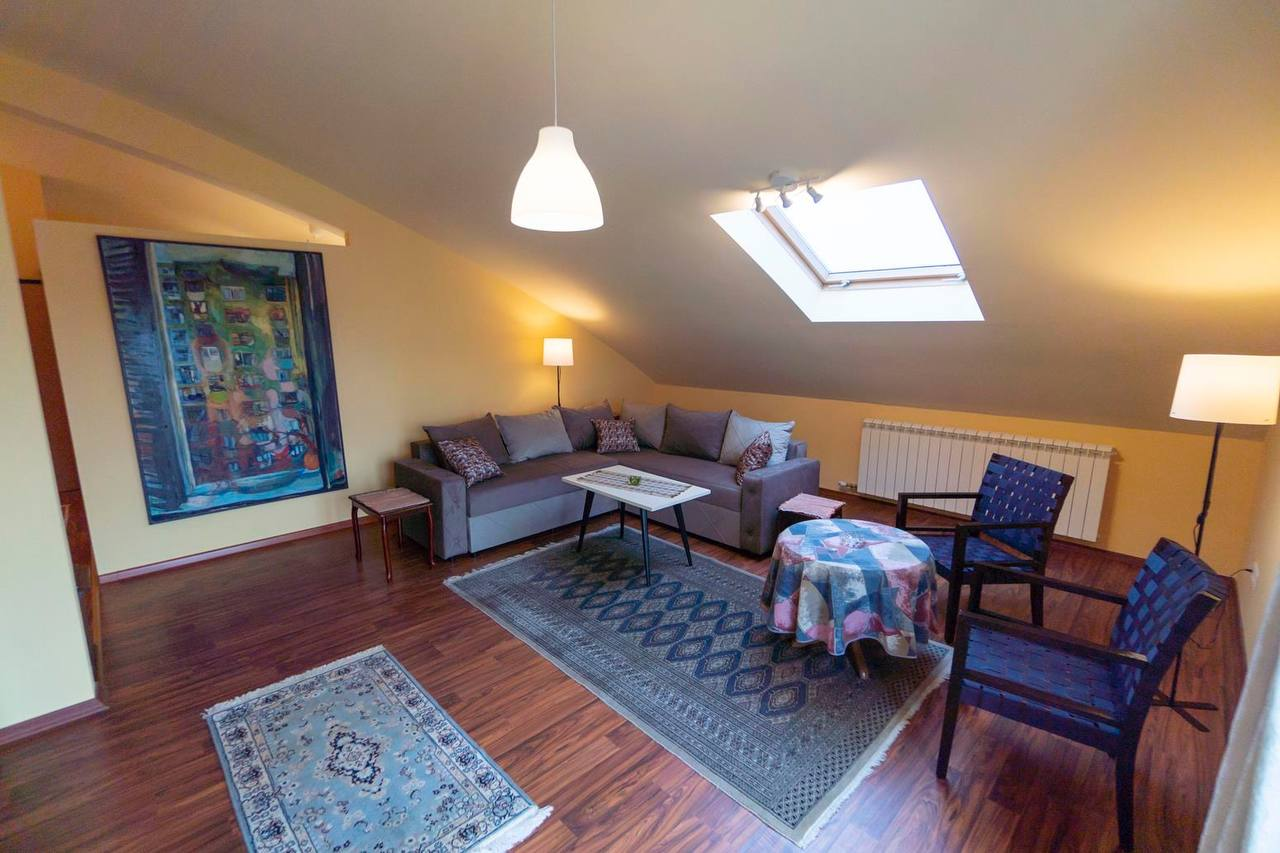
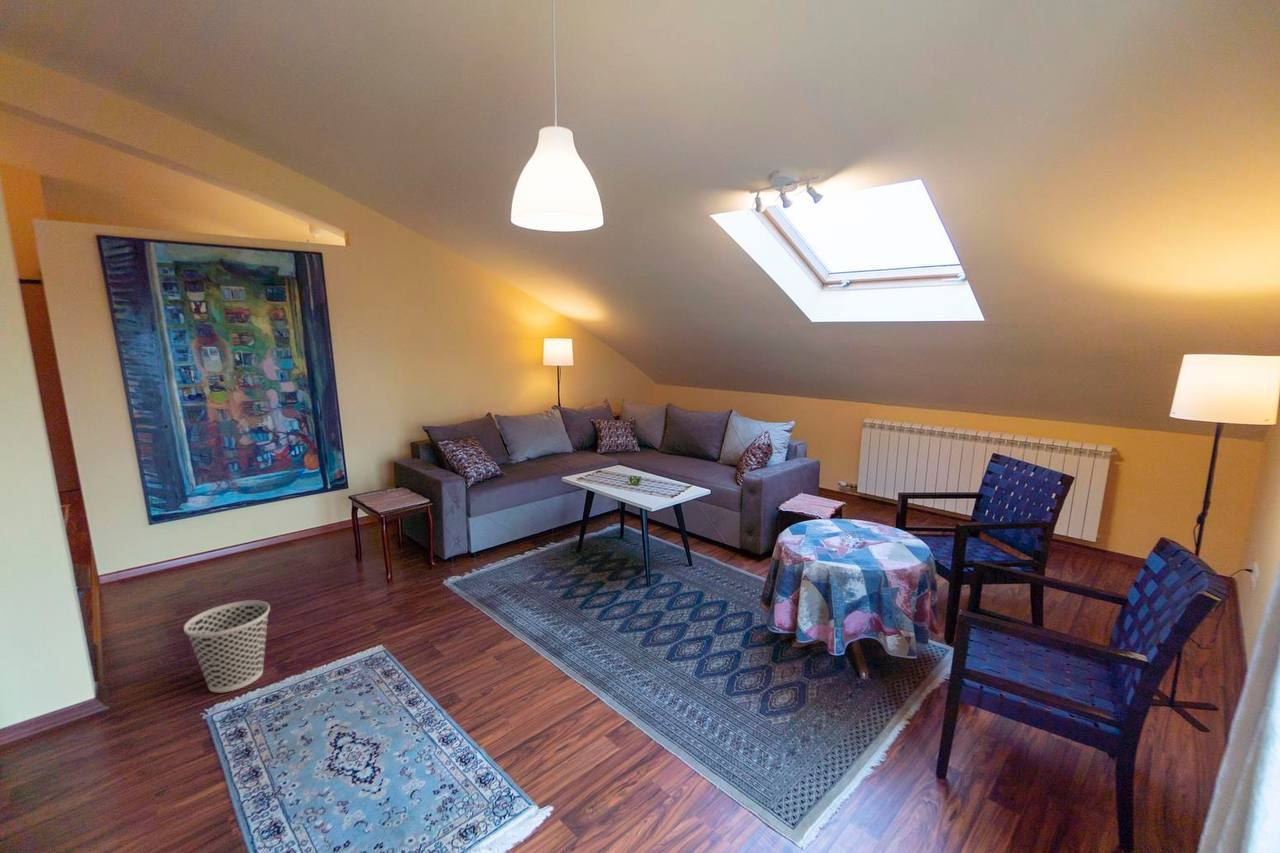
+ wastebasket (232, 647)
